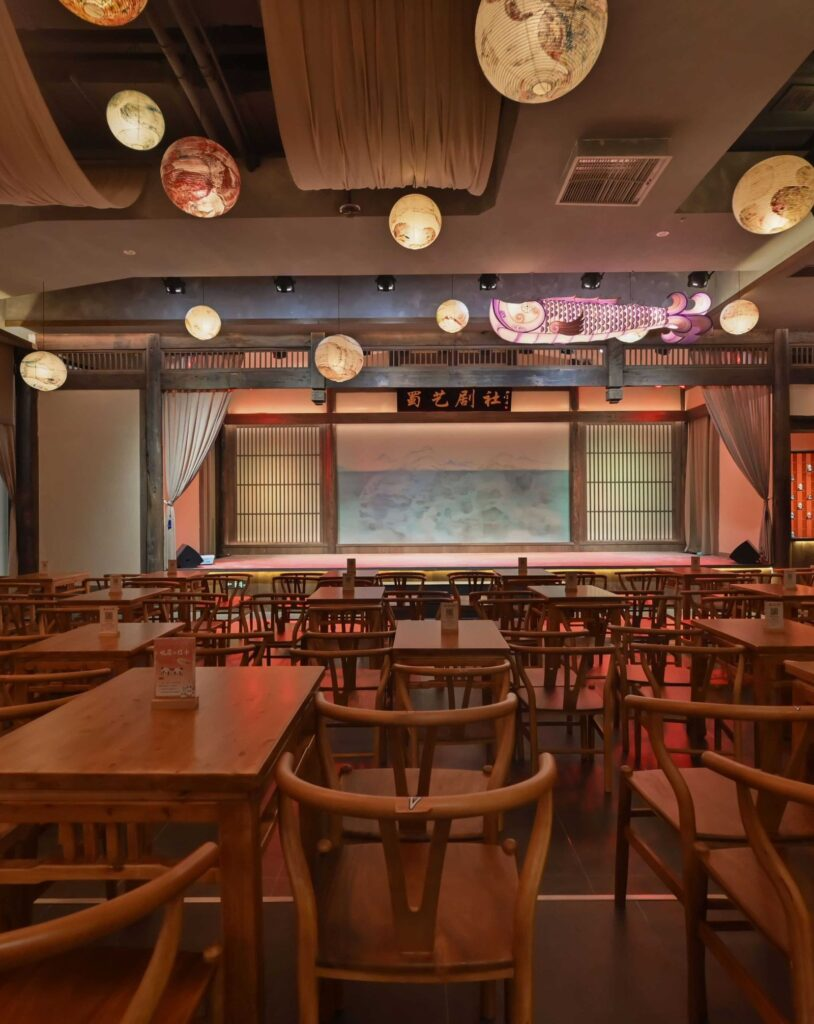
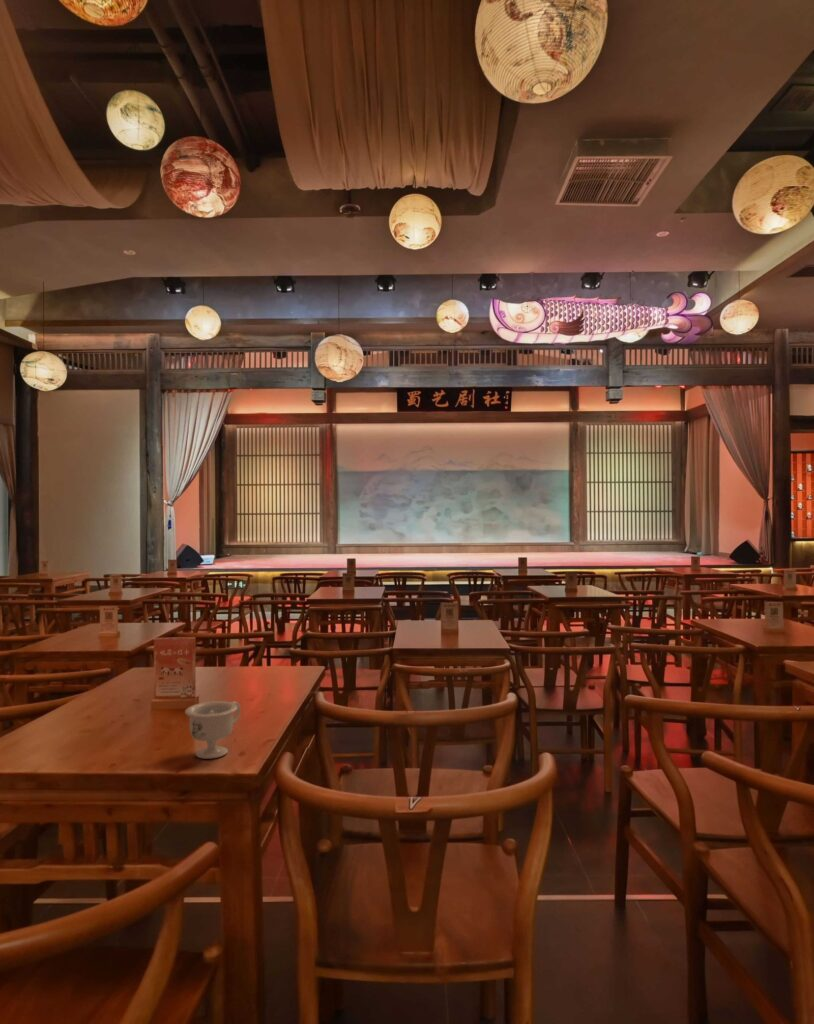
+ teacup (217, 728)
